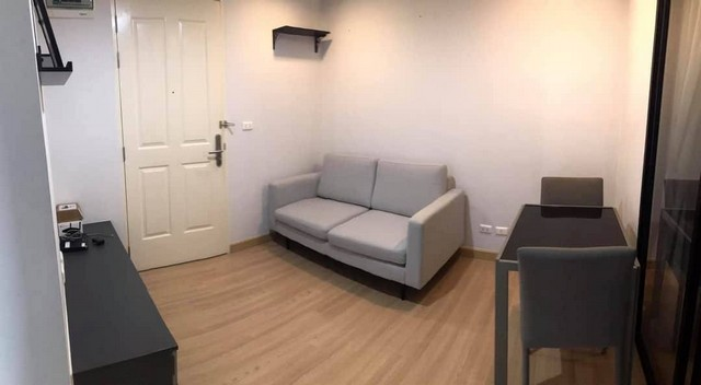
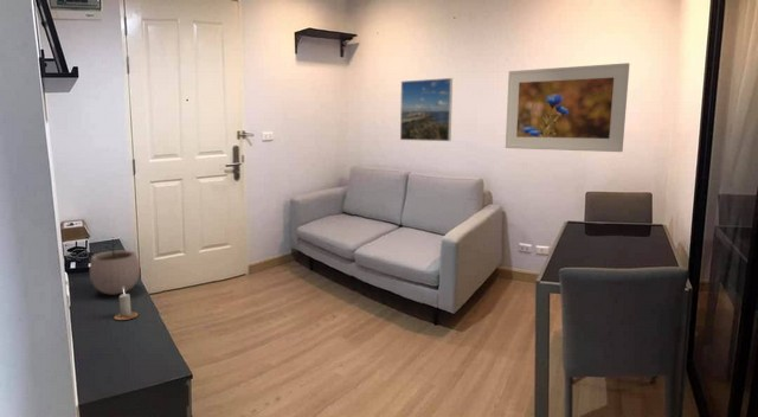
+ candle (124, 301)
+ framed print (561, 109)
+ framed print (425, 110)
+ plant pot (114, 265)
